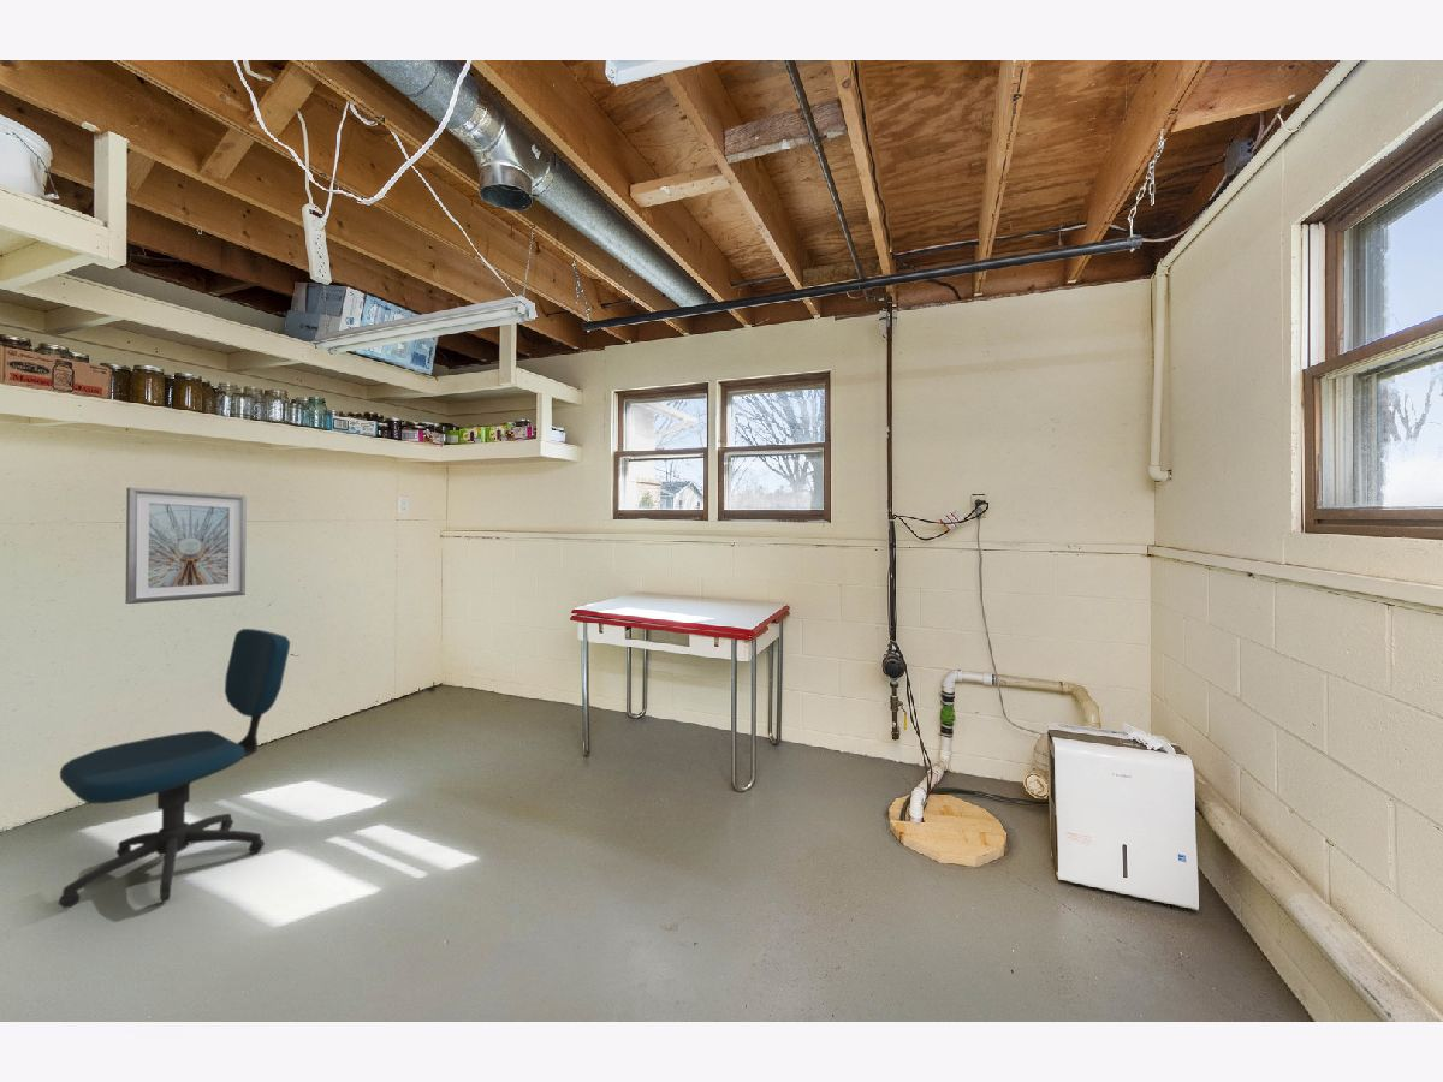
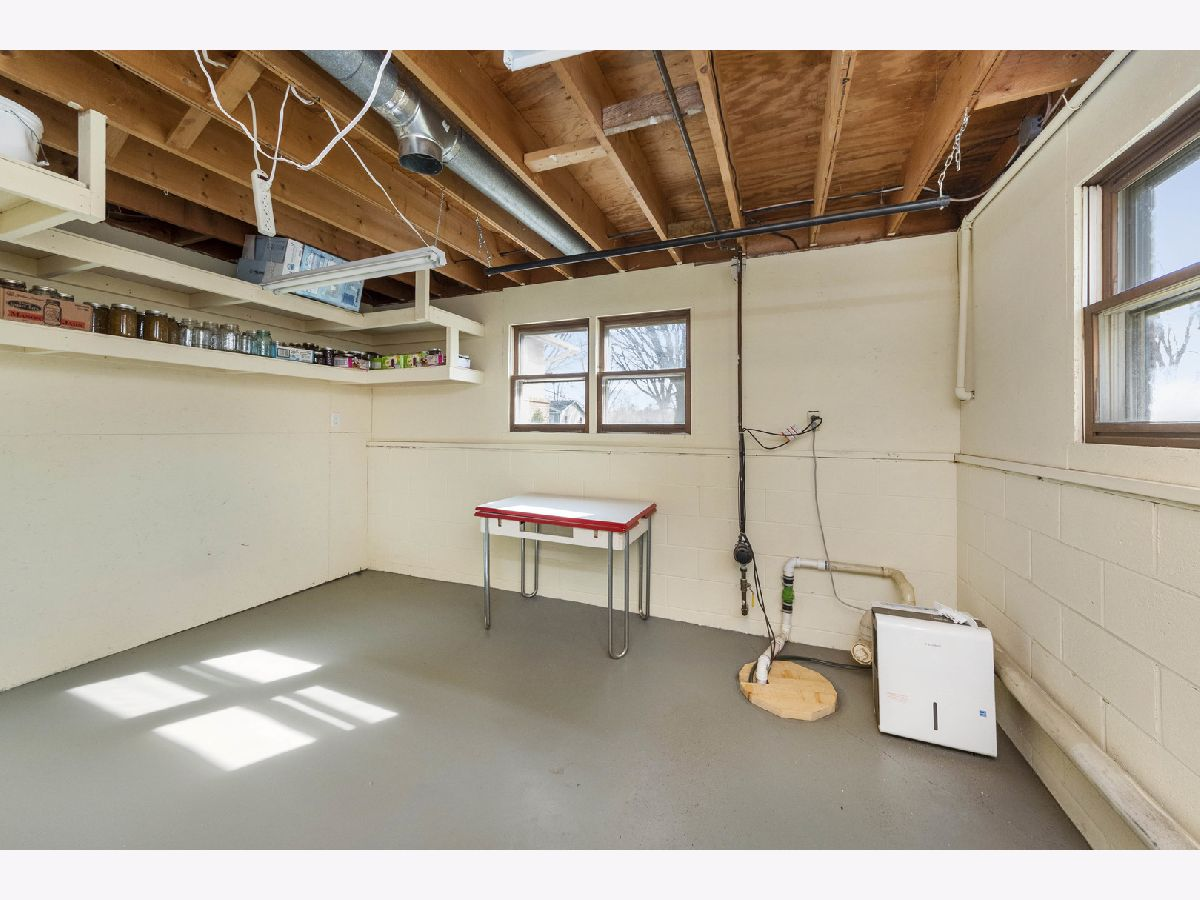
- picture frame (190, 545)
- office chair (178, 753)
